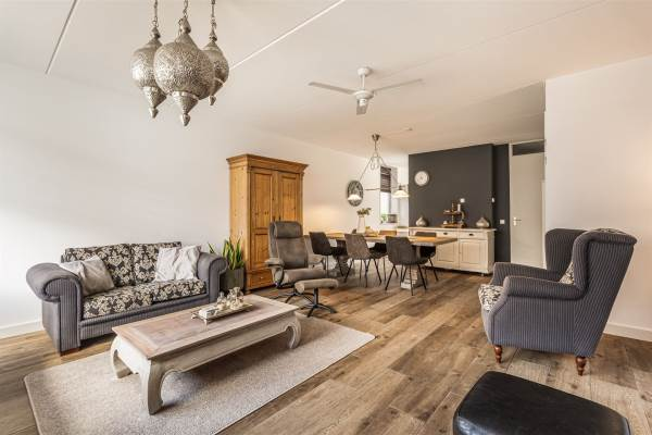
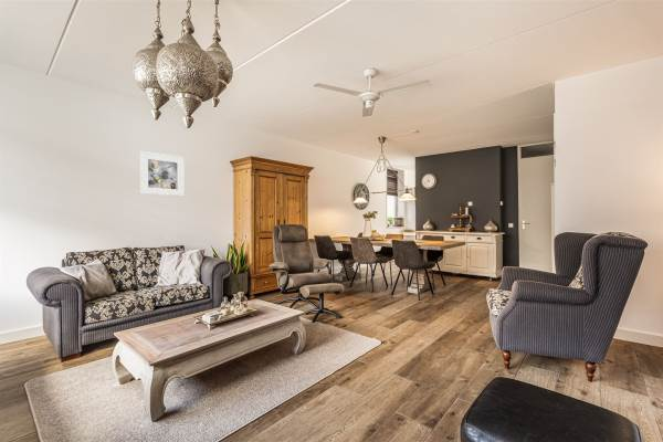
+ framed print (162, 175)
